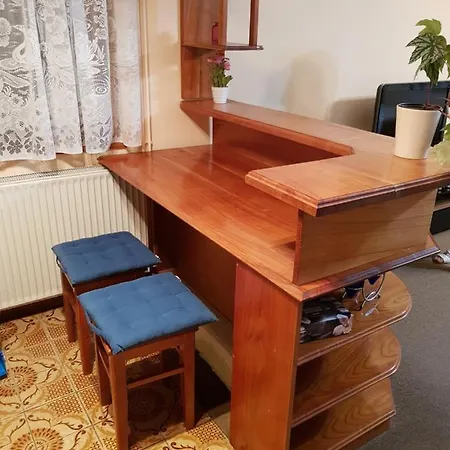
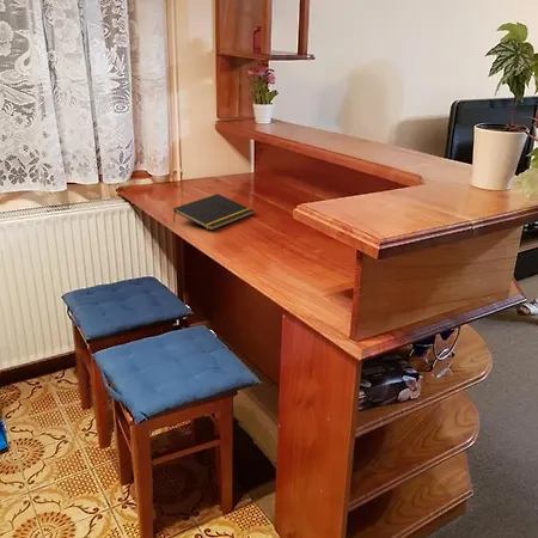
+ notepad (214, 210)
